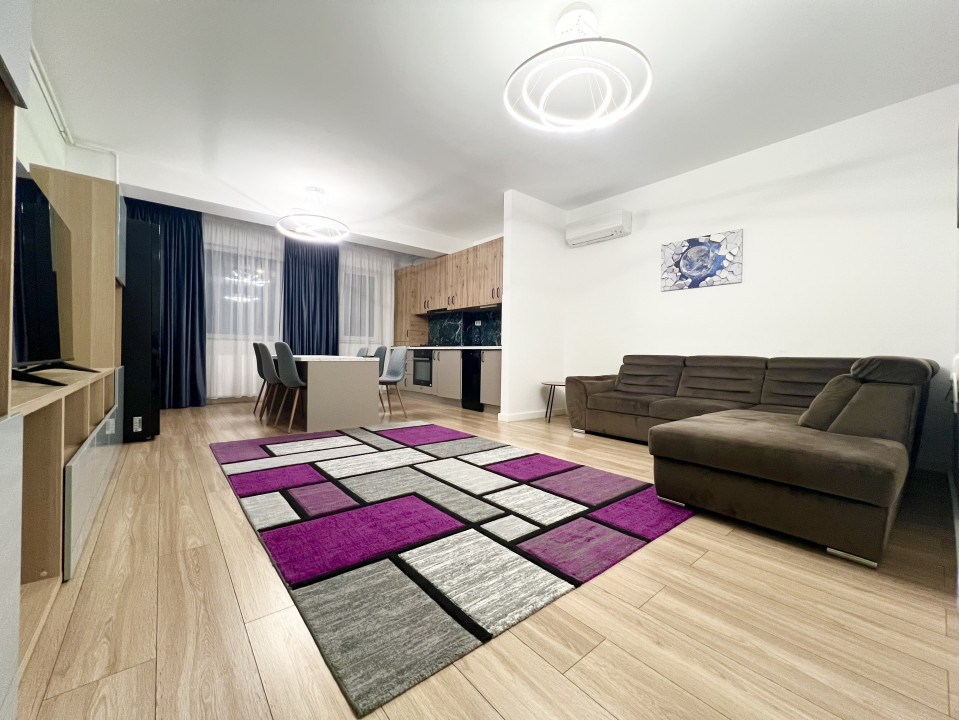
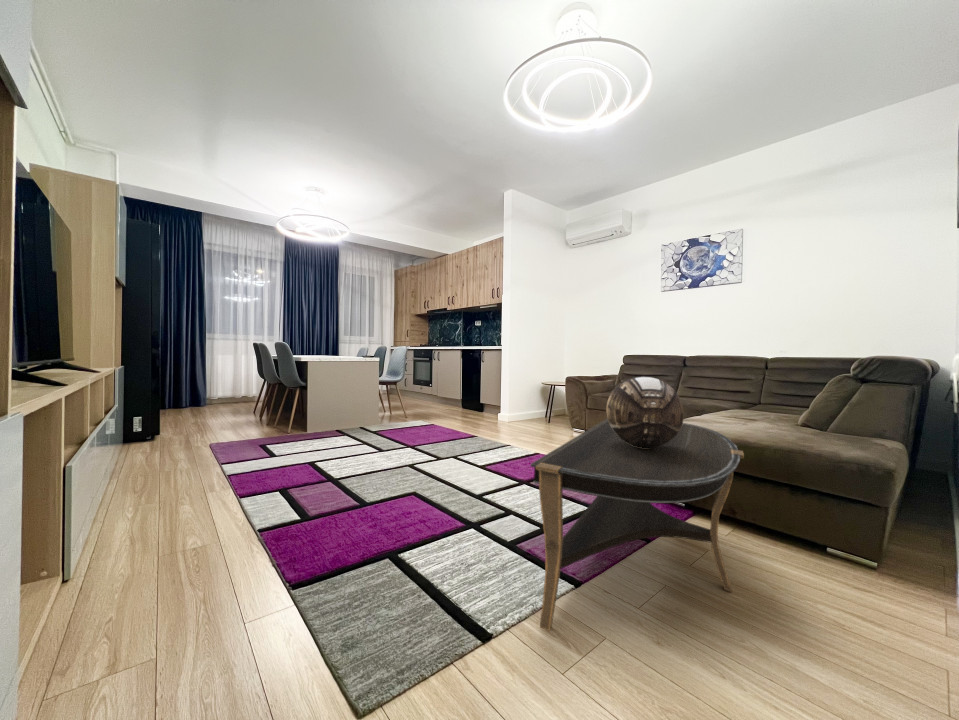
+ decorative bowl (643, 411)
+ coffee table (653, 502)
